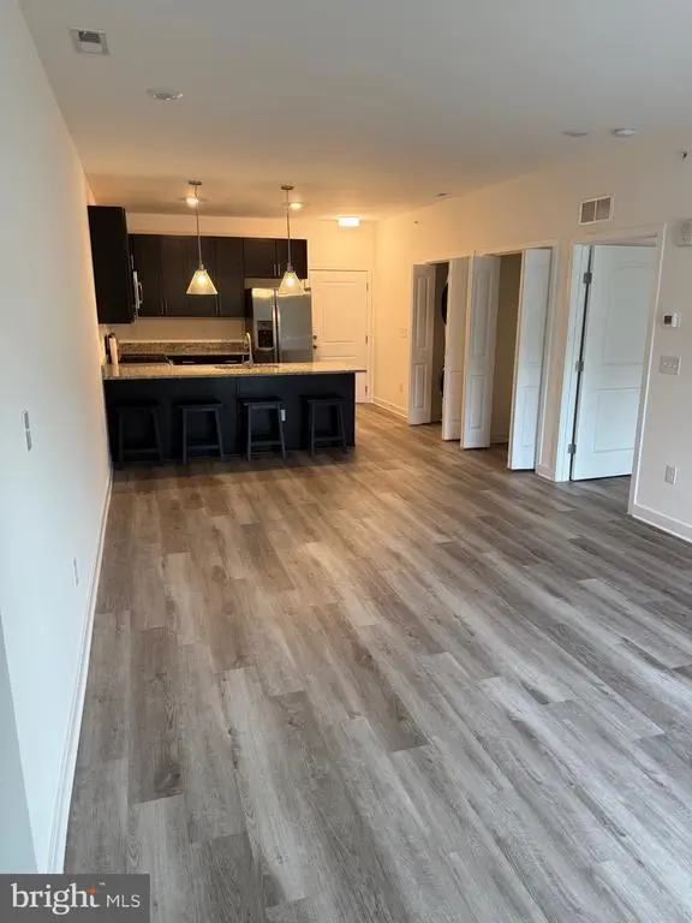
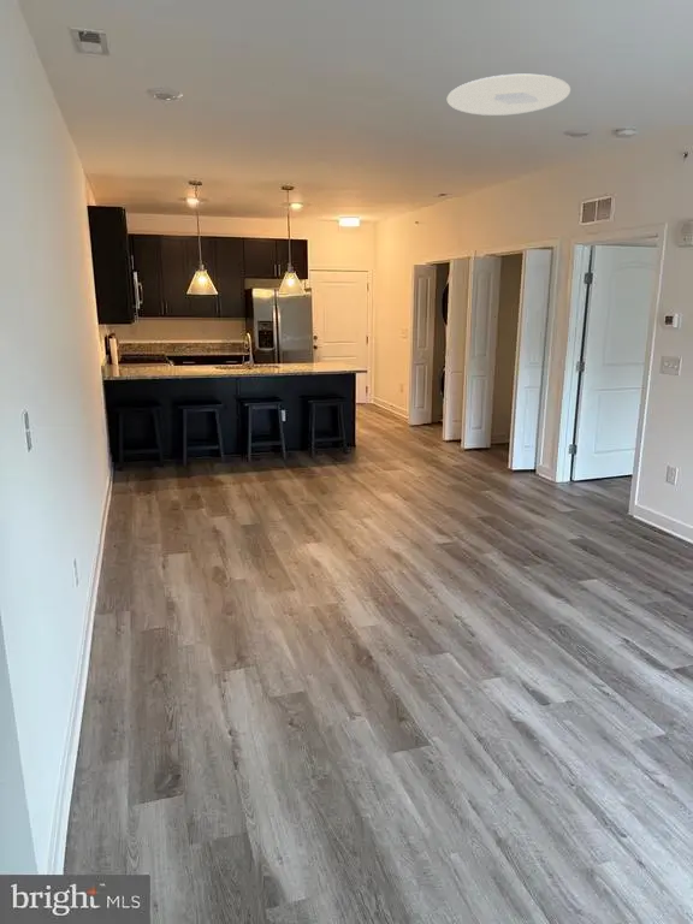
+ ceiling light (508, 90)
